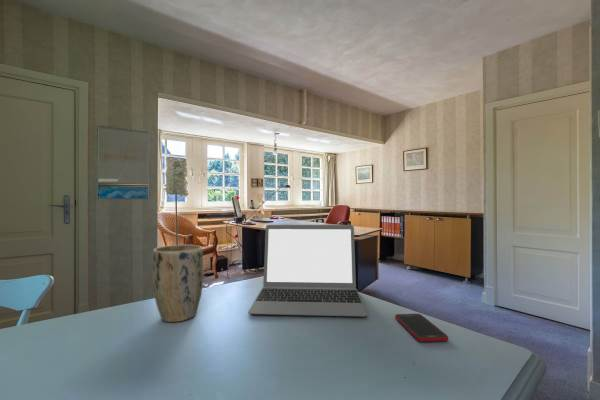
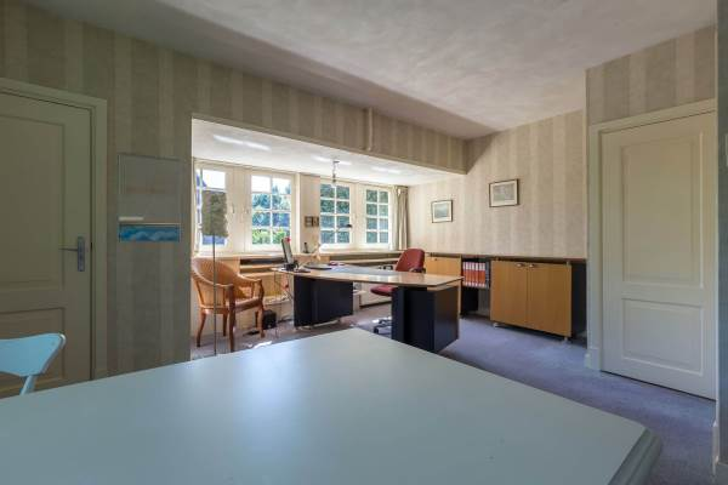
- cell phone (419, 326)
- plant pot (178, 281)
- laptop (308, 263)
